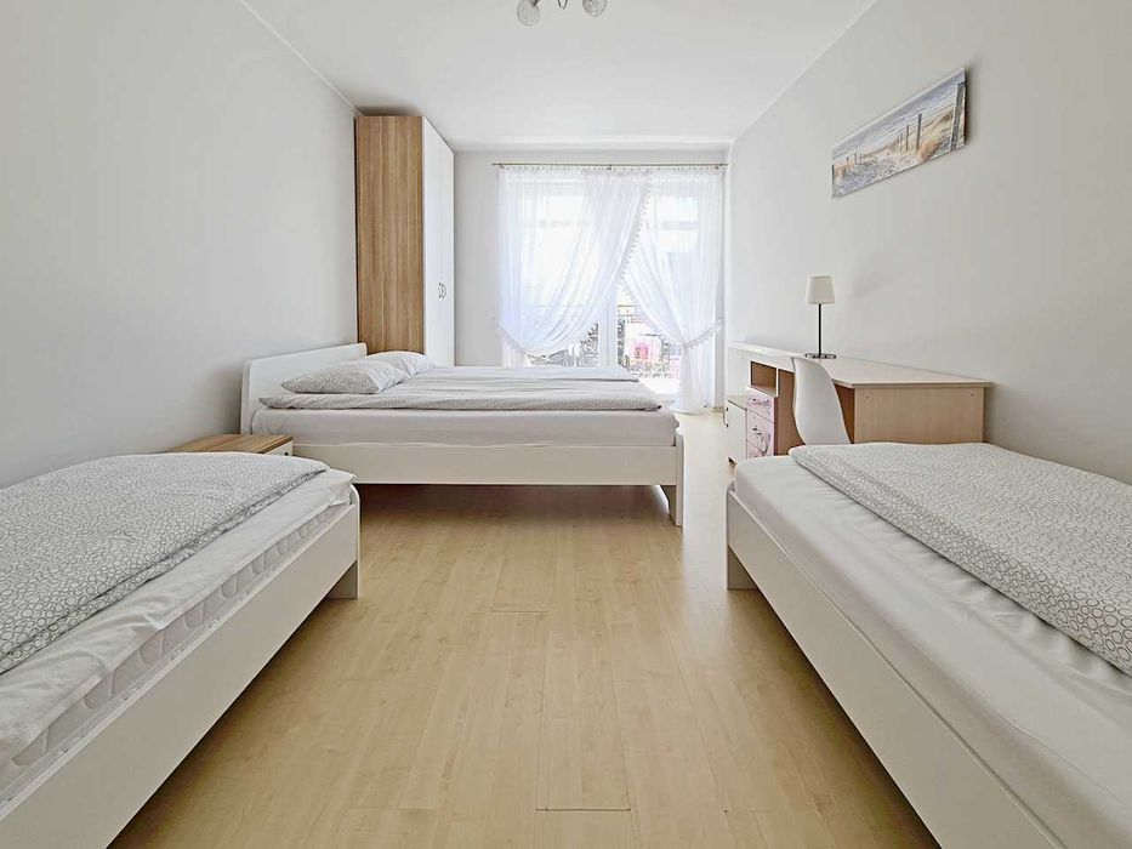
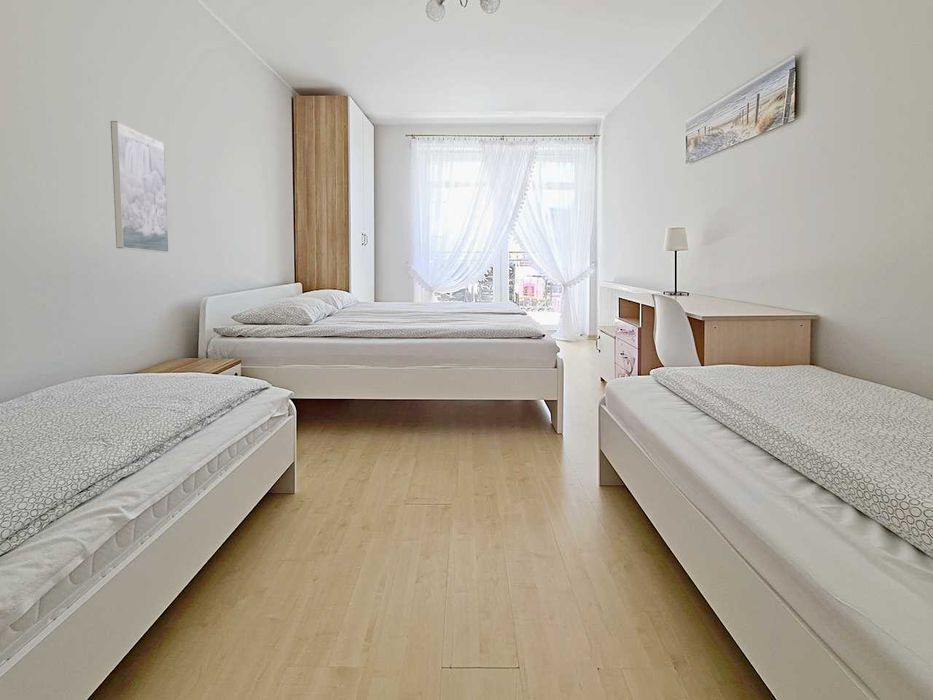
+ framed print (141, 192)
